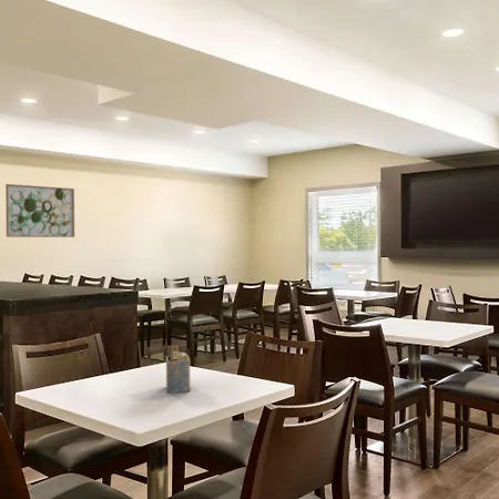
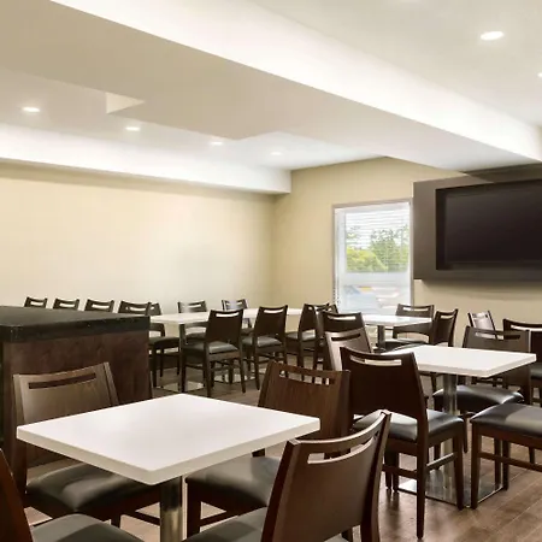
- napkin holder (177, 367)
- wall art (41, 212)
